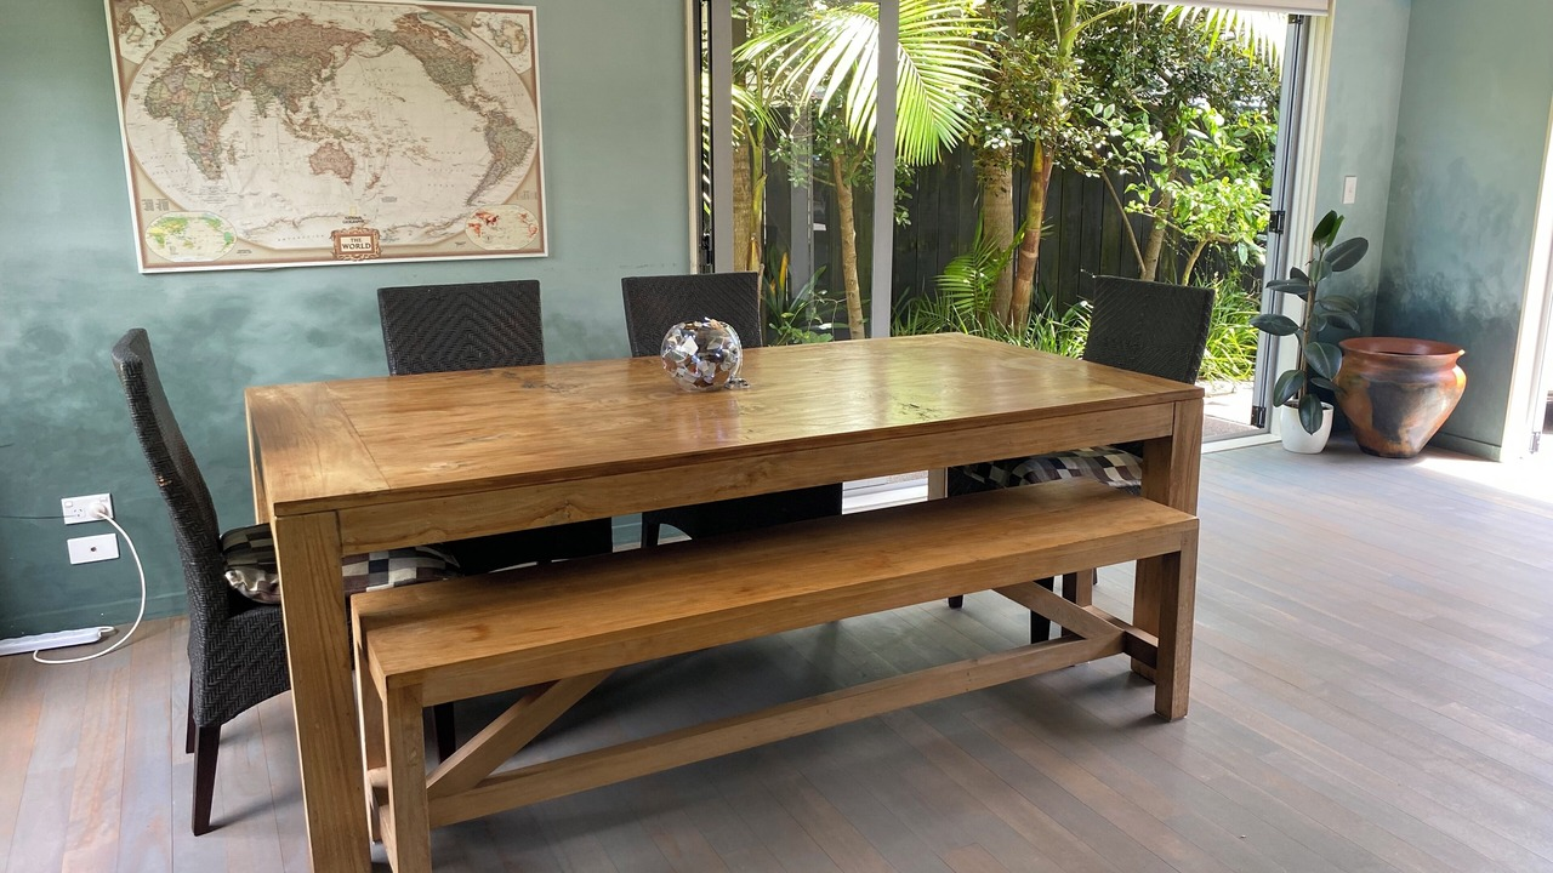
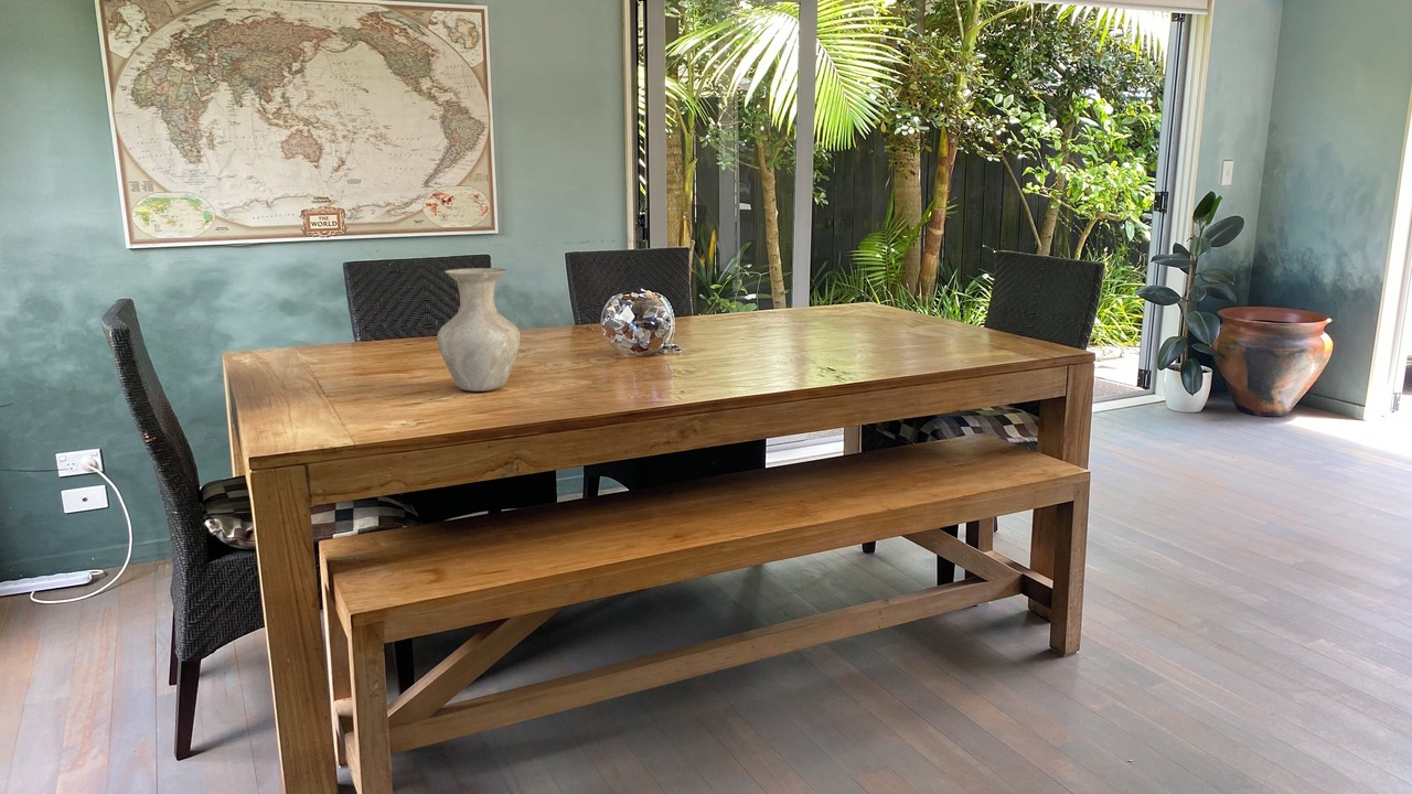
+ vase (478, 330)
